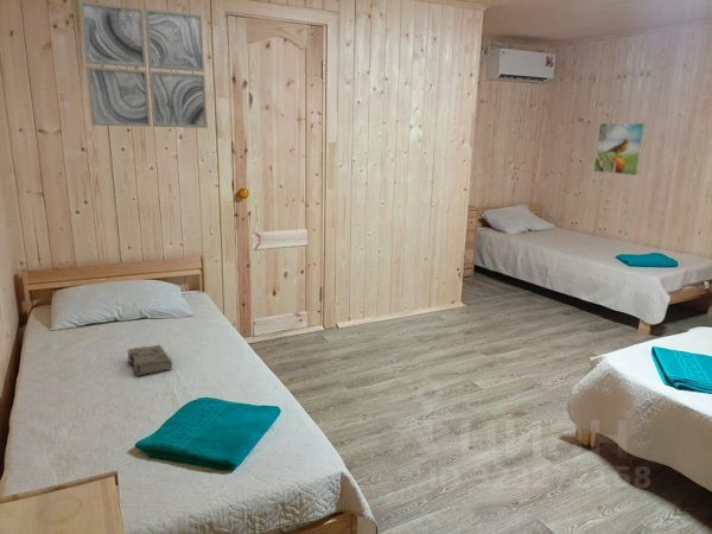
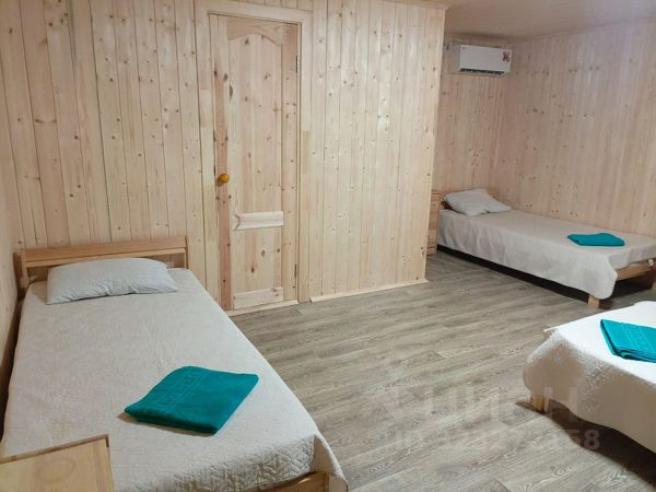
- diary (151, 357)
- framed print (618, 148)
- wall art (146, 71)
